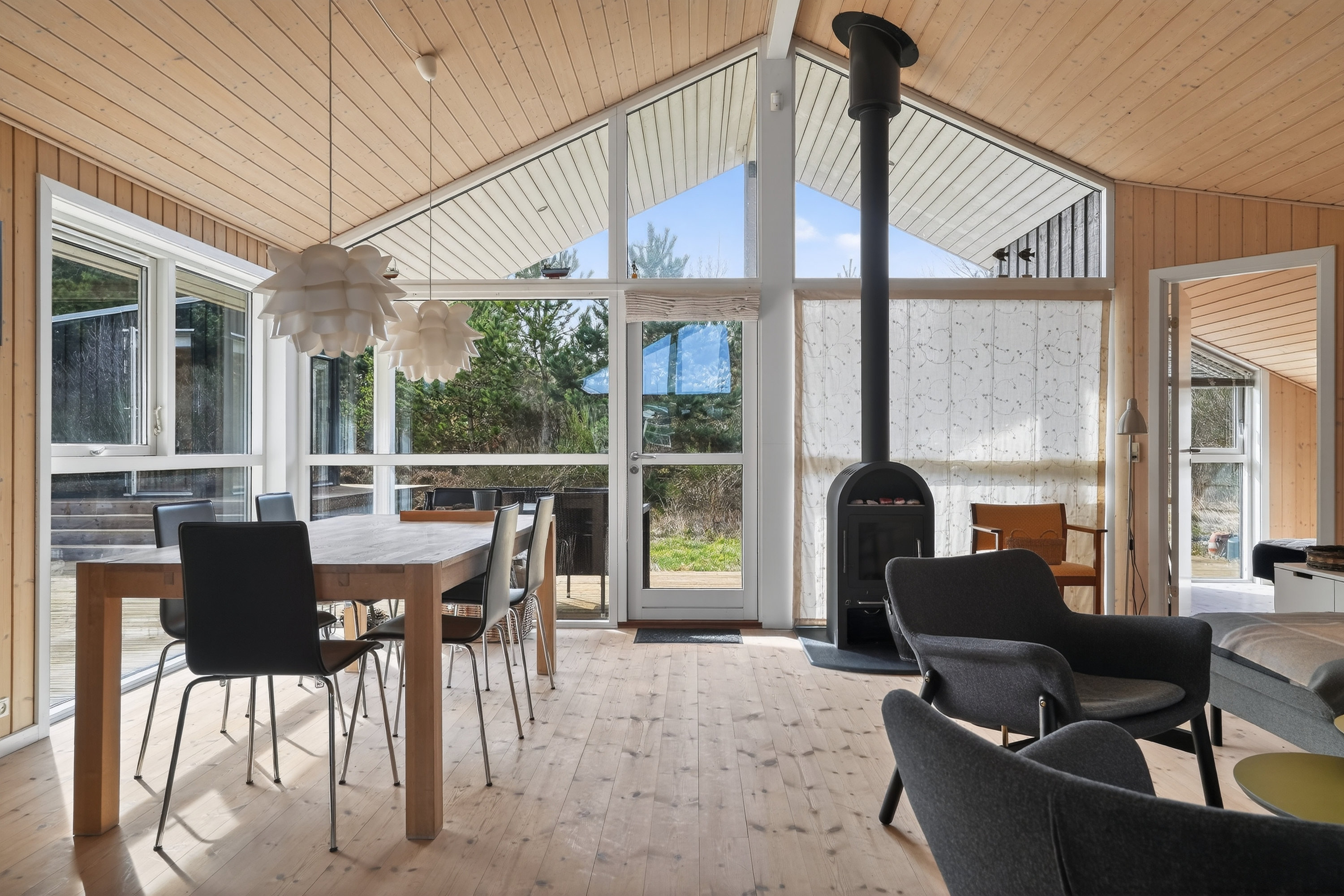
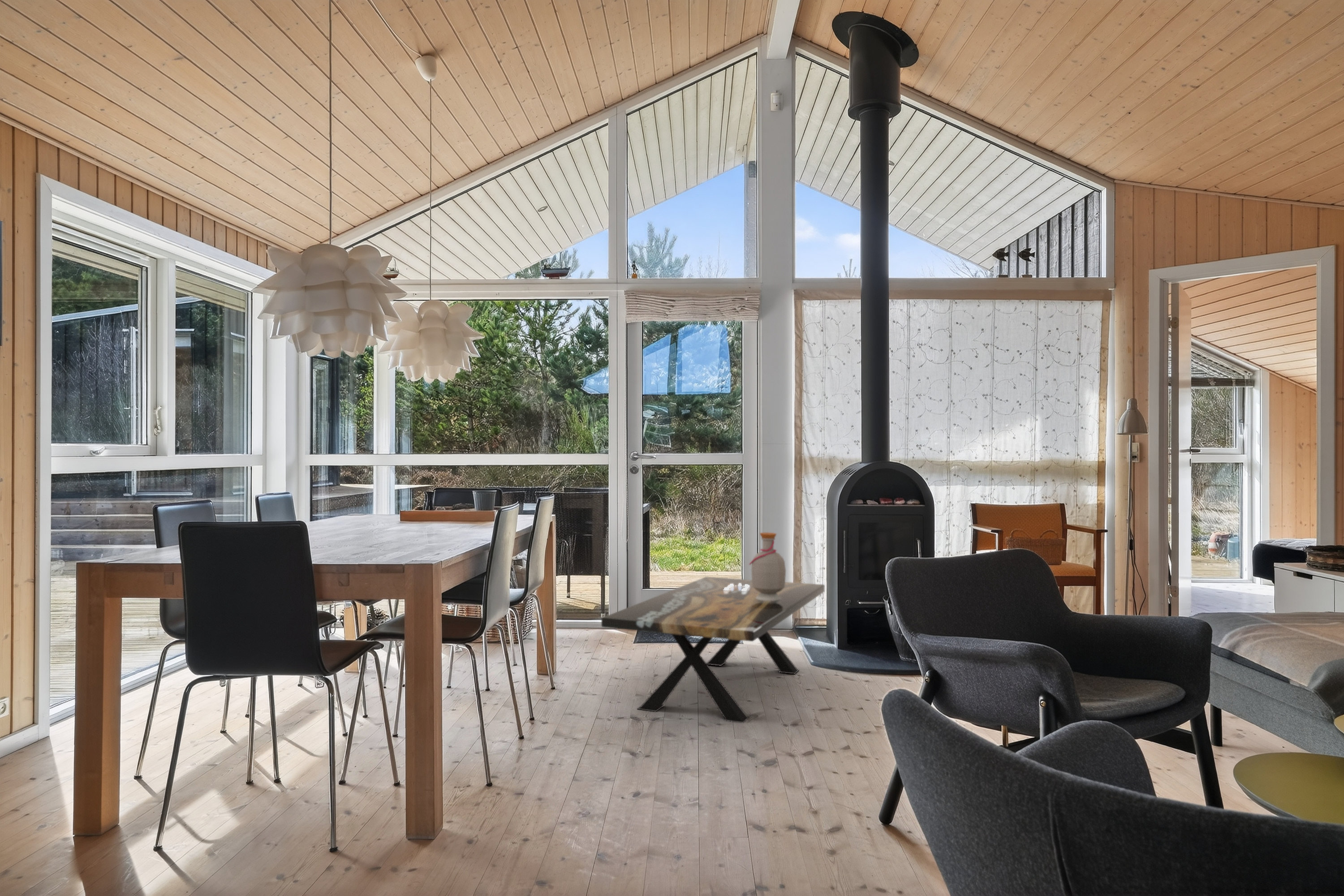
+ coffee table (725, 643)
+ candle (738, 586)
+ bottle (768, 565)
